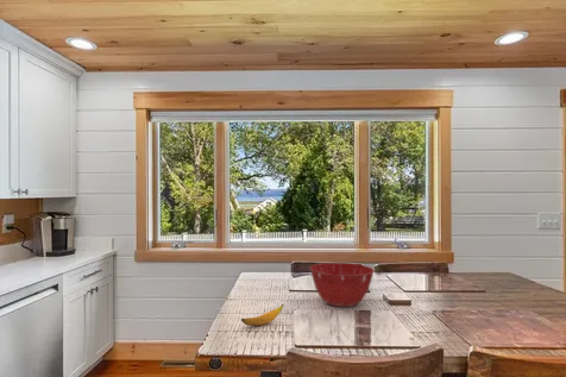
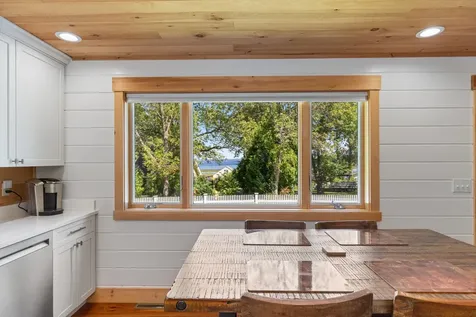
- mixing bowl (341, 284)
- banana (263, 315)
